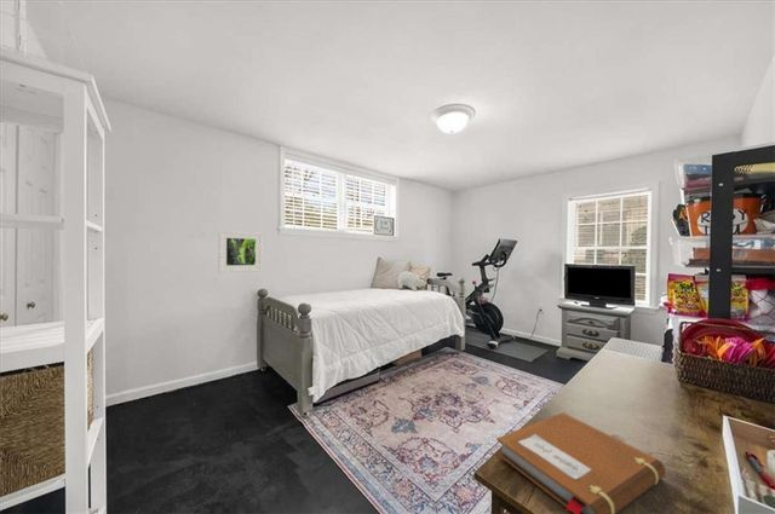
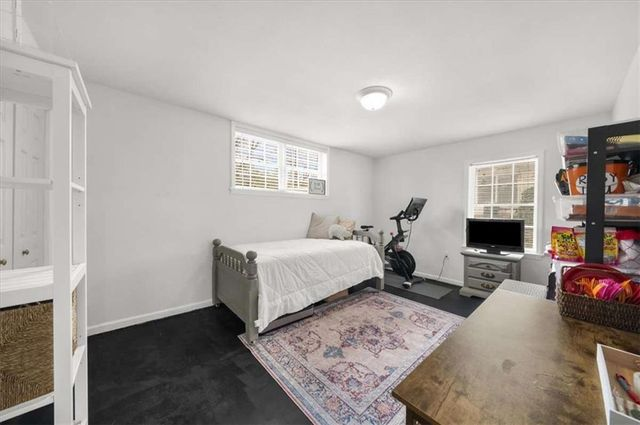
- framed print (241, 252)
- notebook (574, 458)
